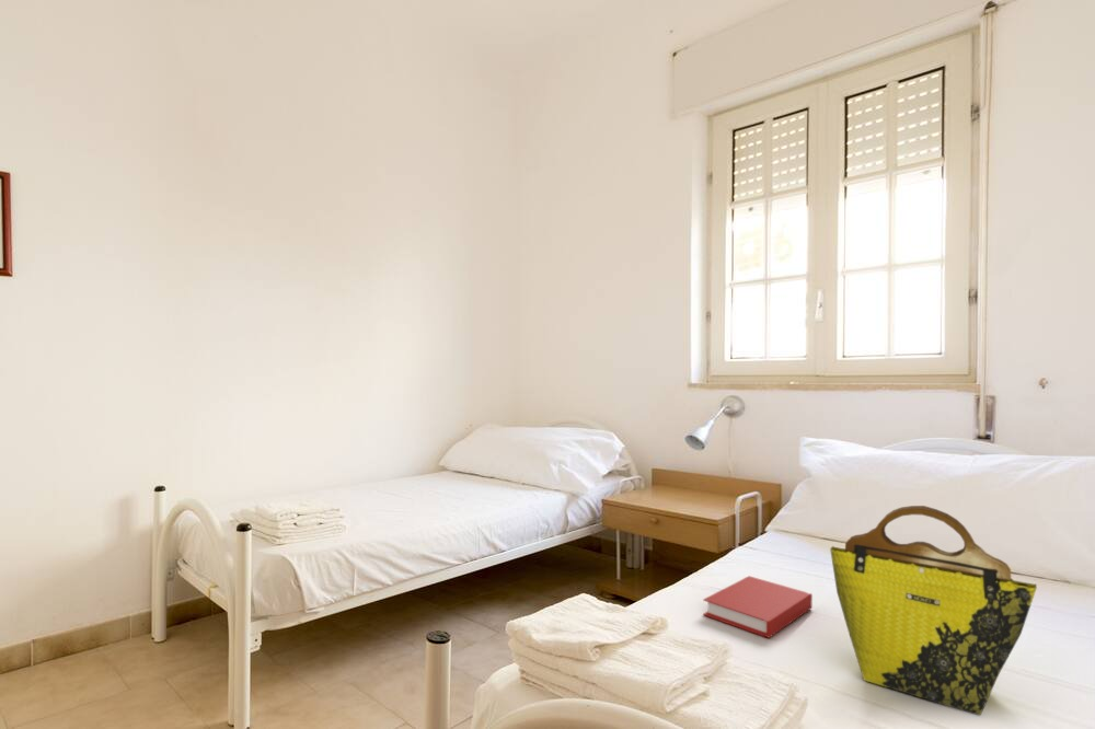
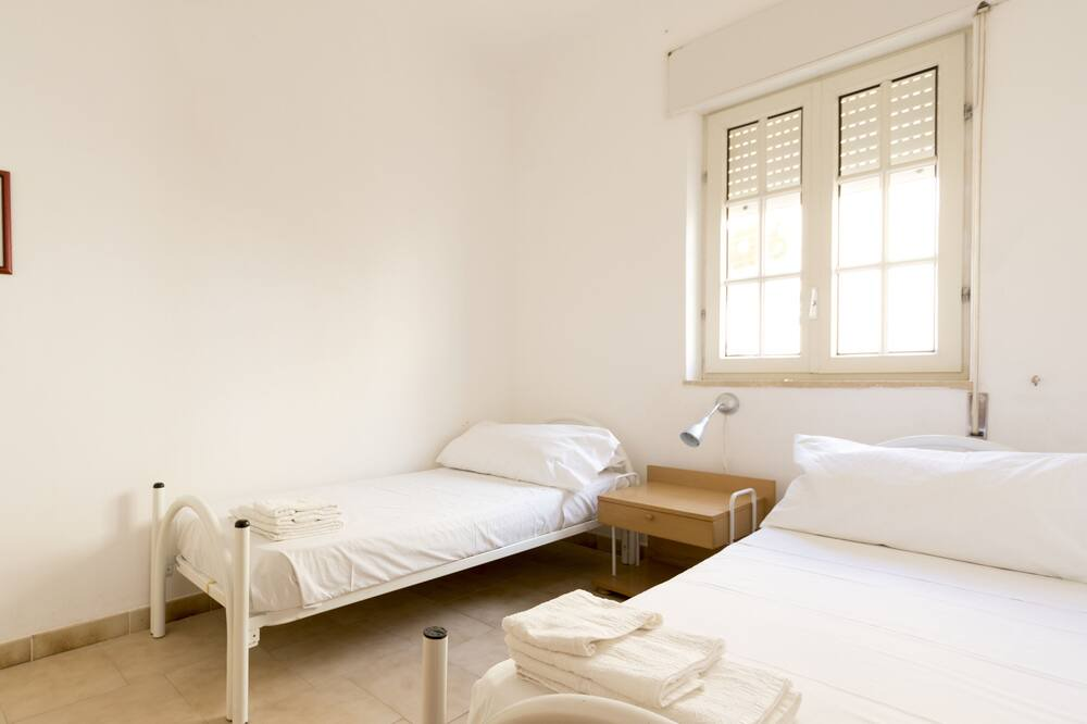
- tote bag (923, 594)
- book (758, 604)
